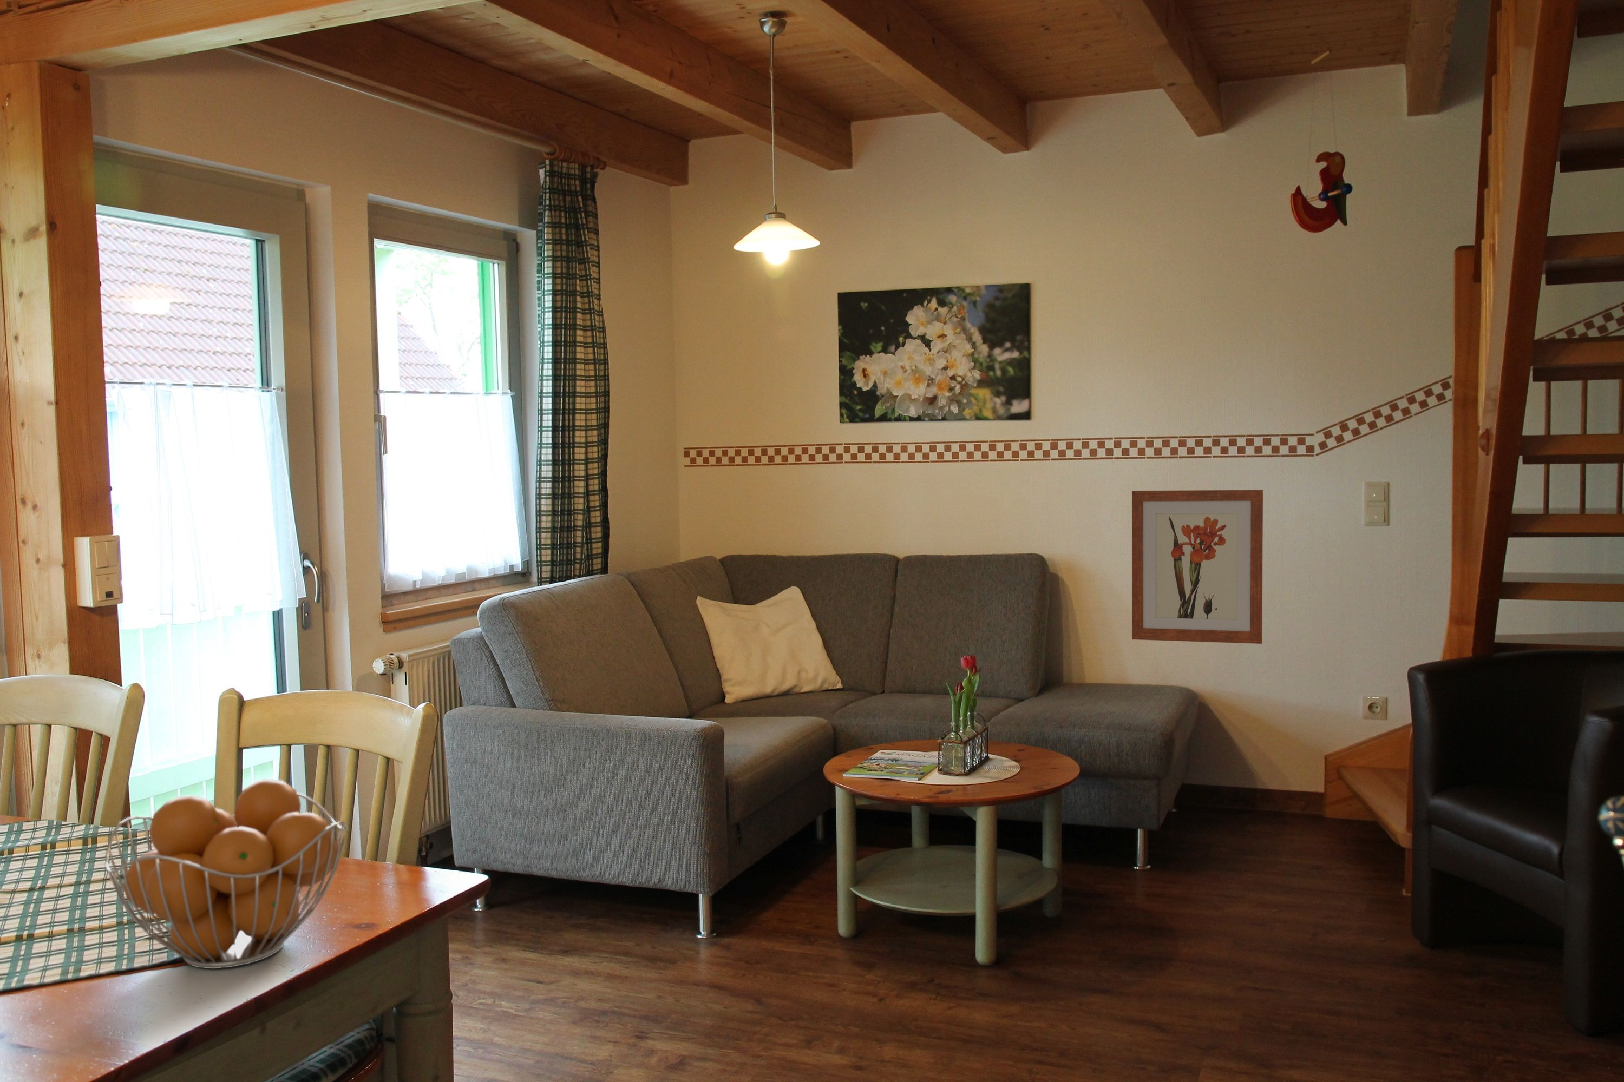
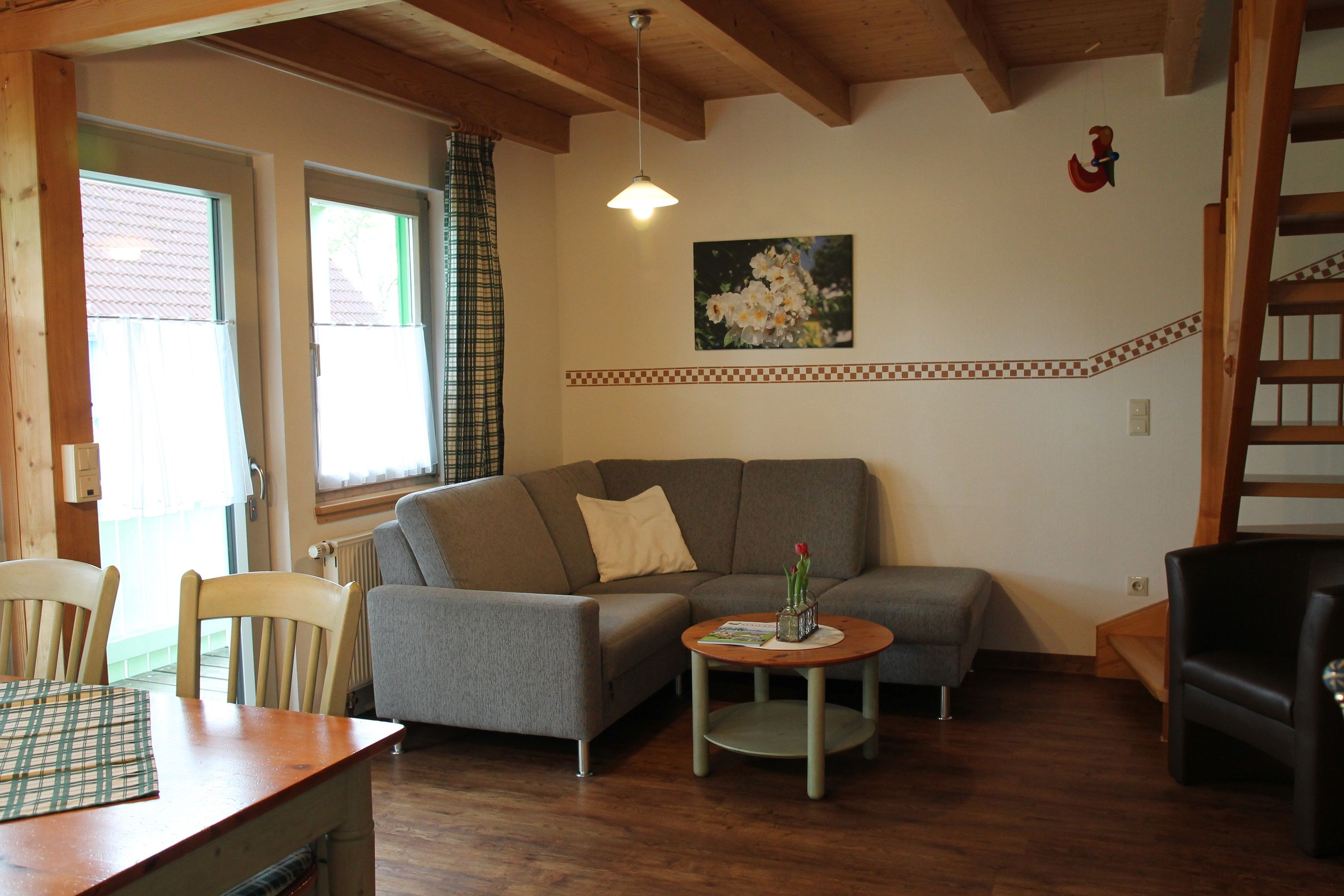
- wall art (1196, 566)
- fruit basket (231, 869)
